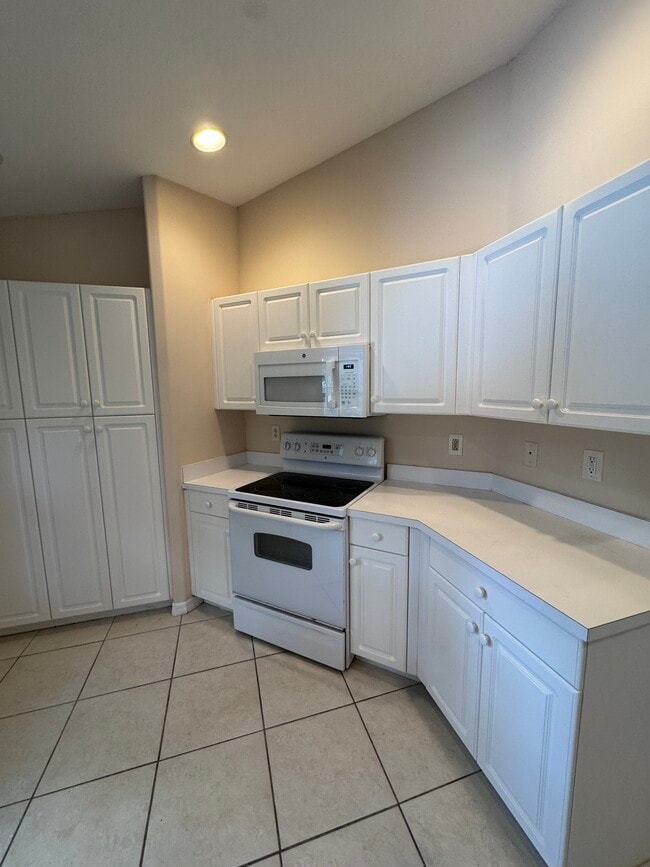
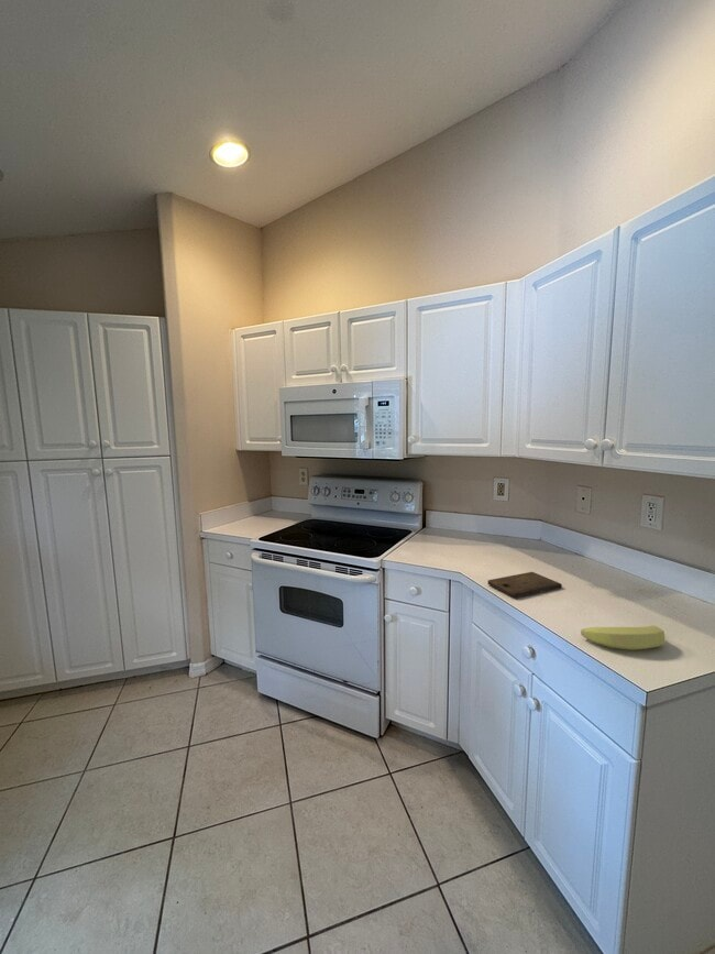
+ cutting board (524, 583)
+ banana (628, 629)
